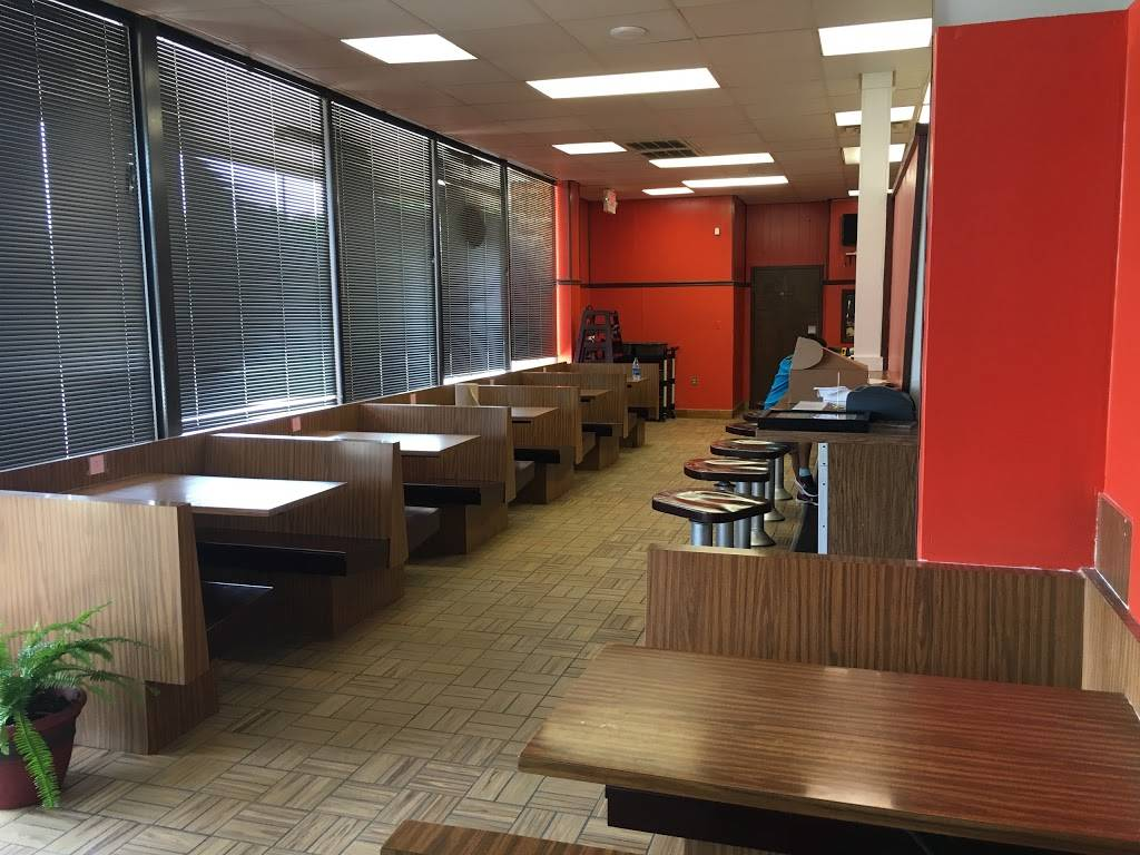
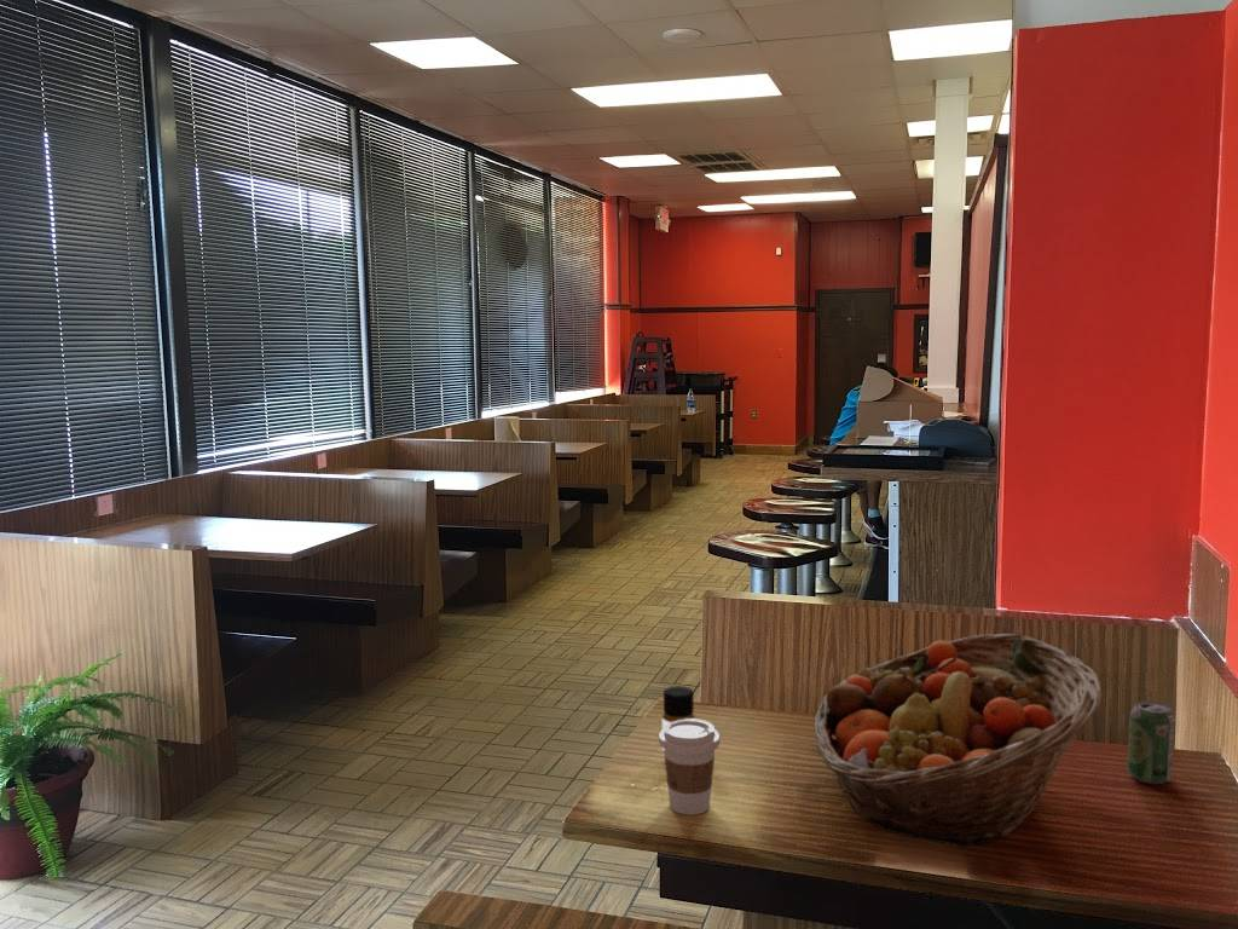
+ fruit basket (948, 725)
+ coffee cup (689, 766)
+ beverage can (1151, 742)
+ bottle (678, 719)
